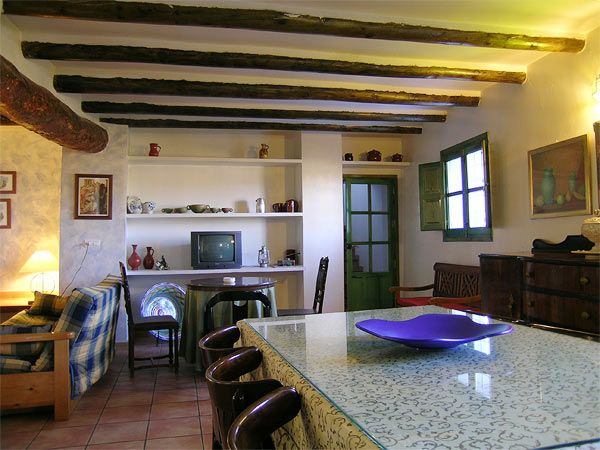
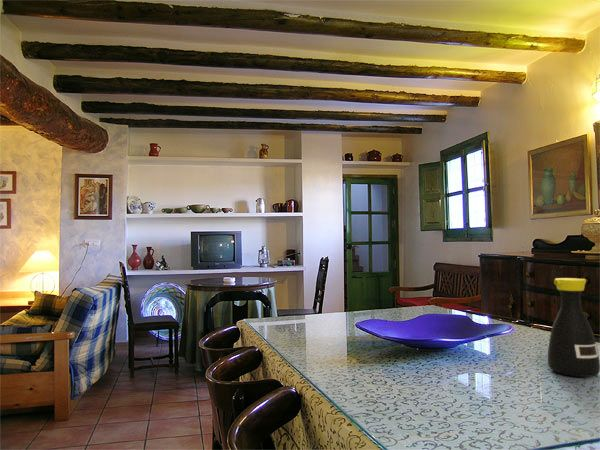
+ bottle (571, 324)
